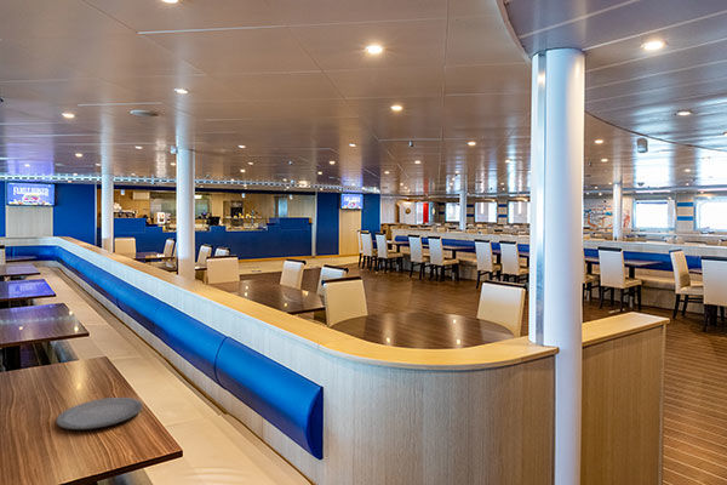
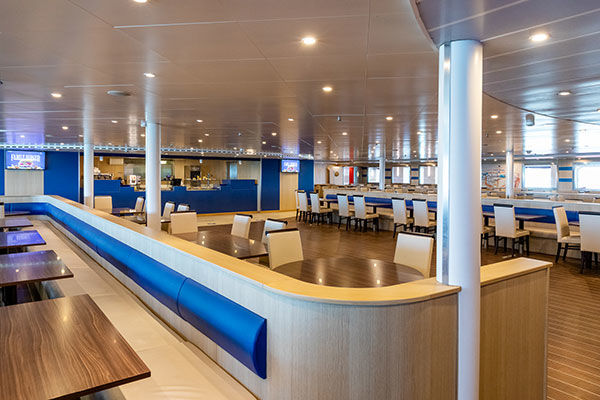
- plate (101, 413)
